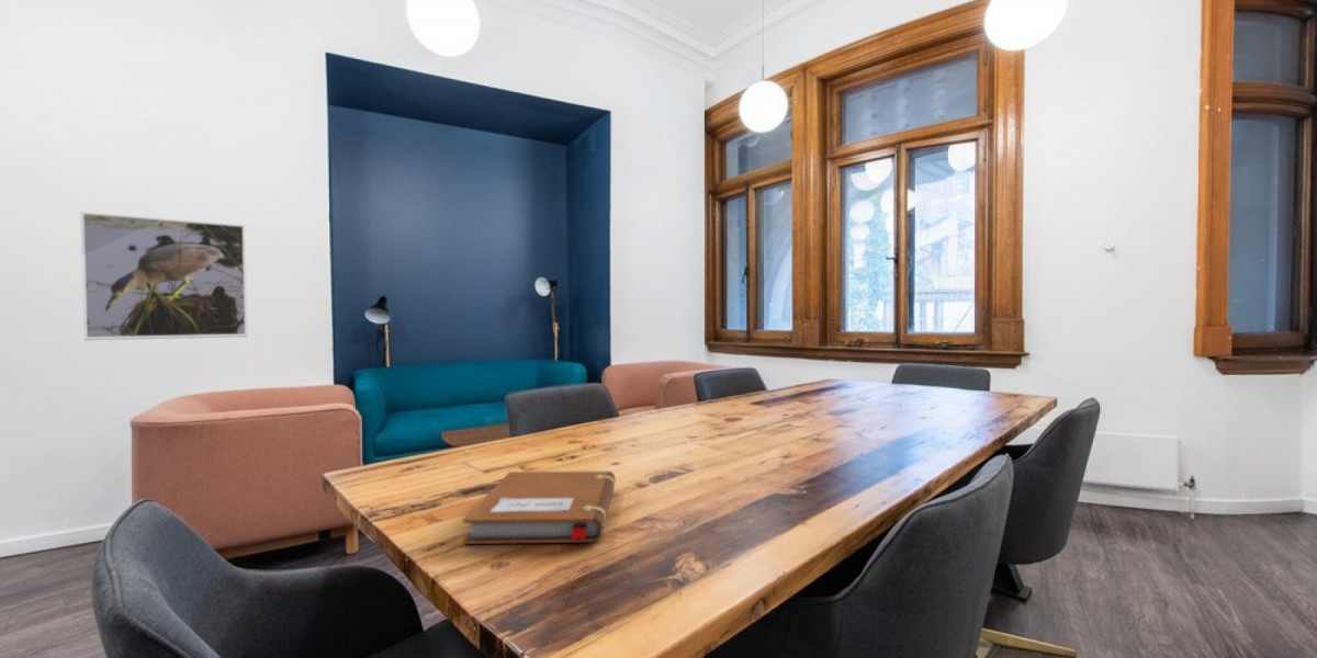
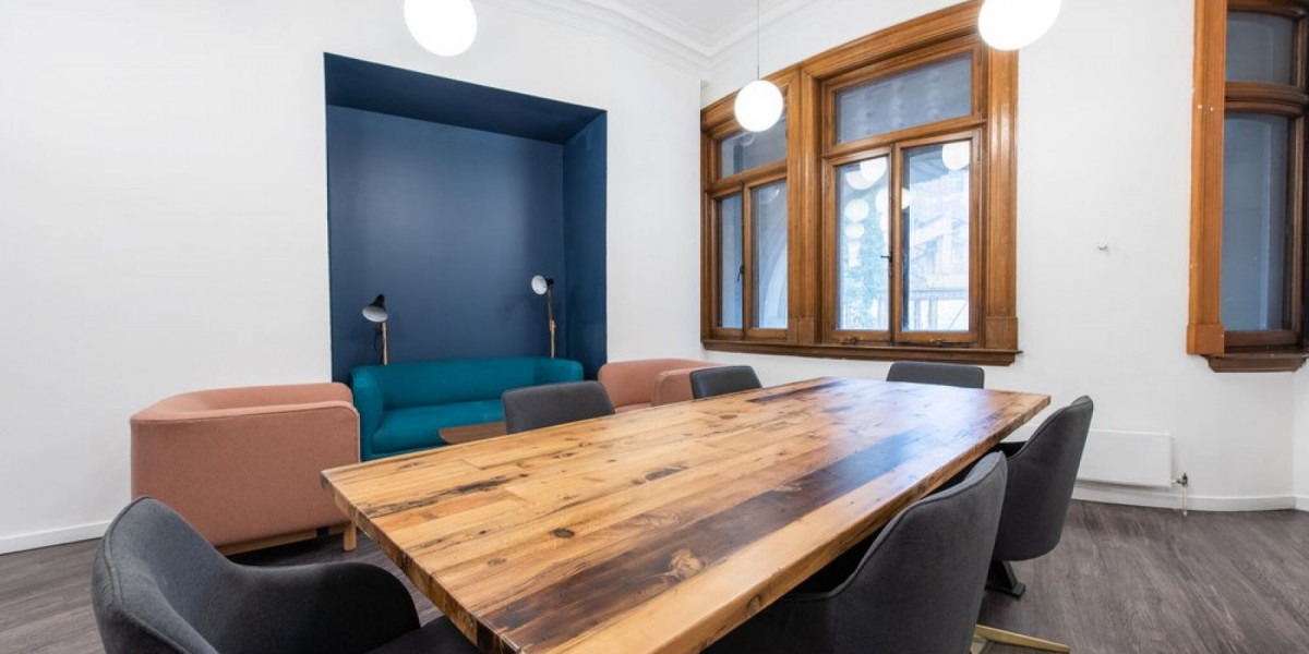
- notebook (549, 503)
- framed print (170, 279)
